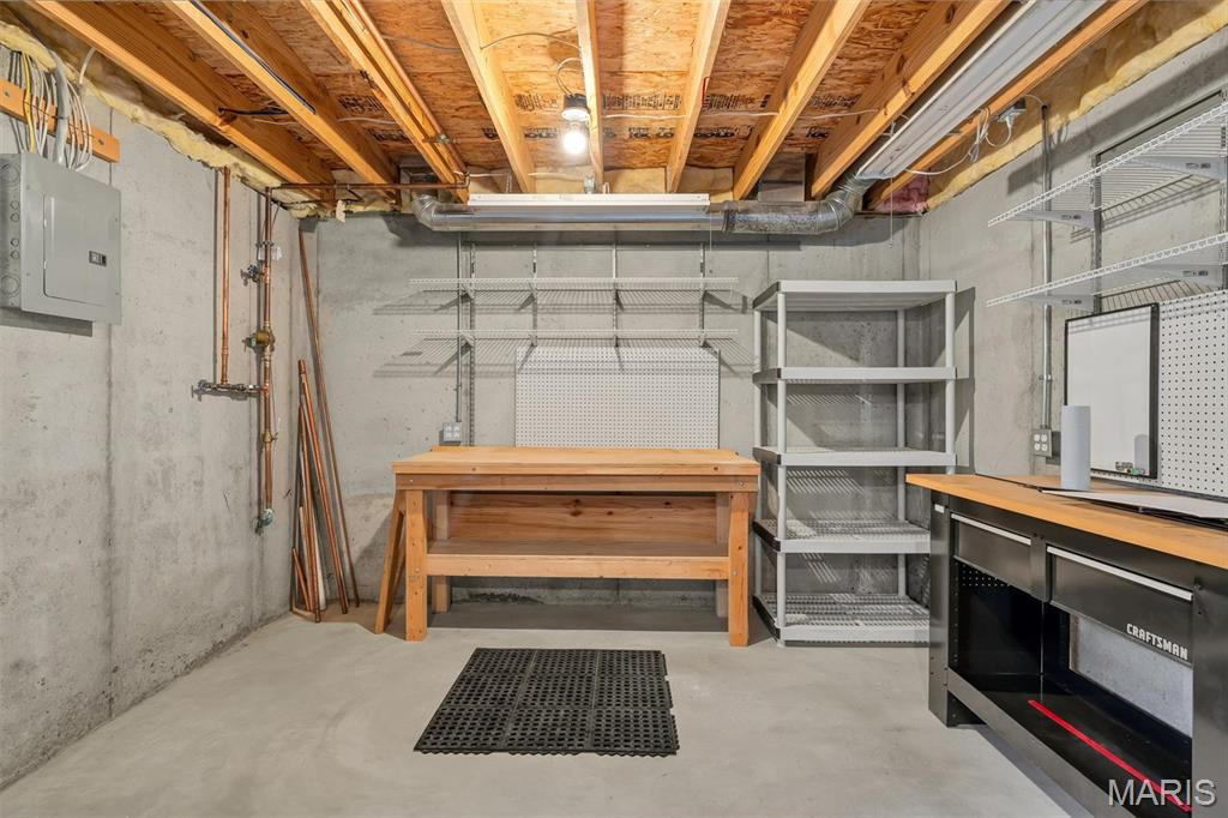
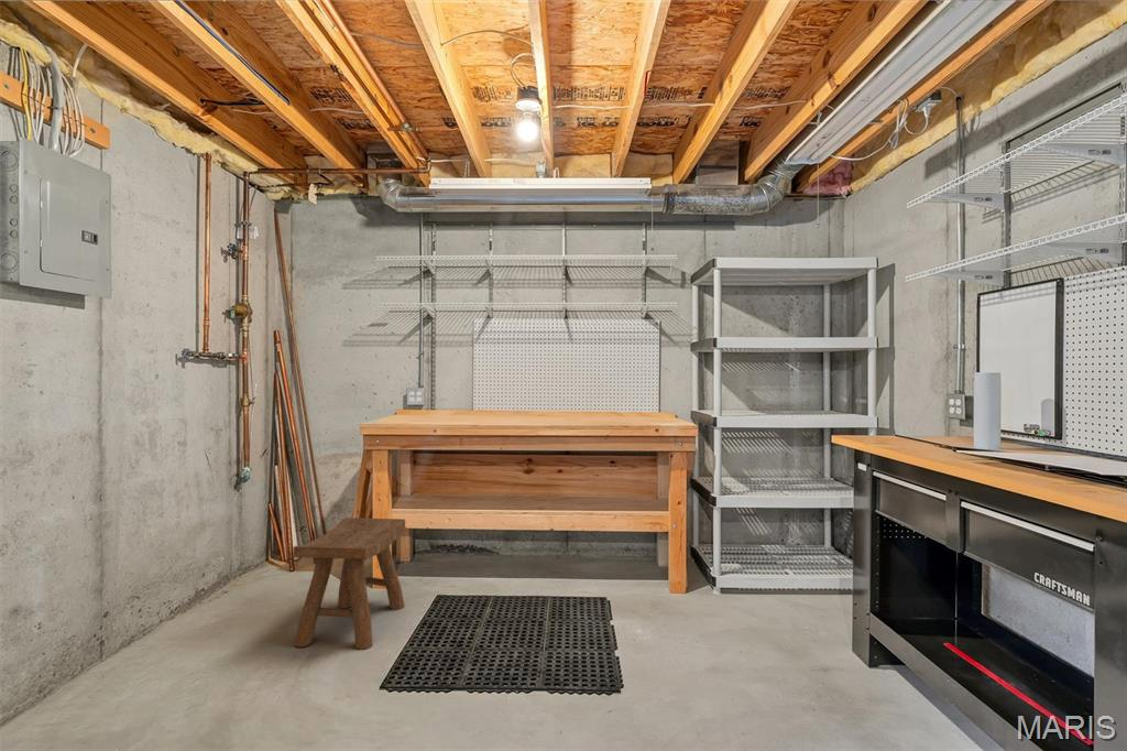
+ stool (353, 577)
